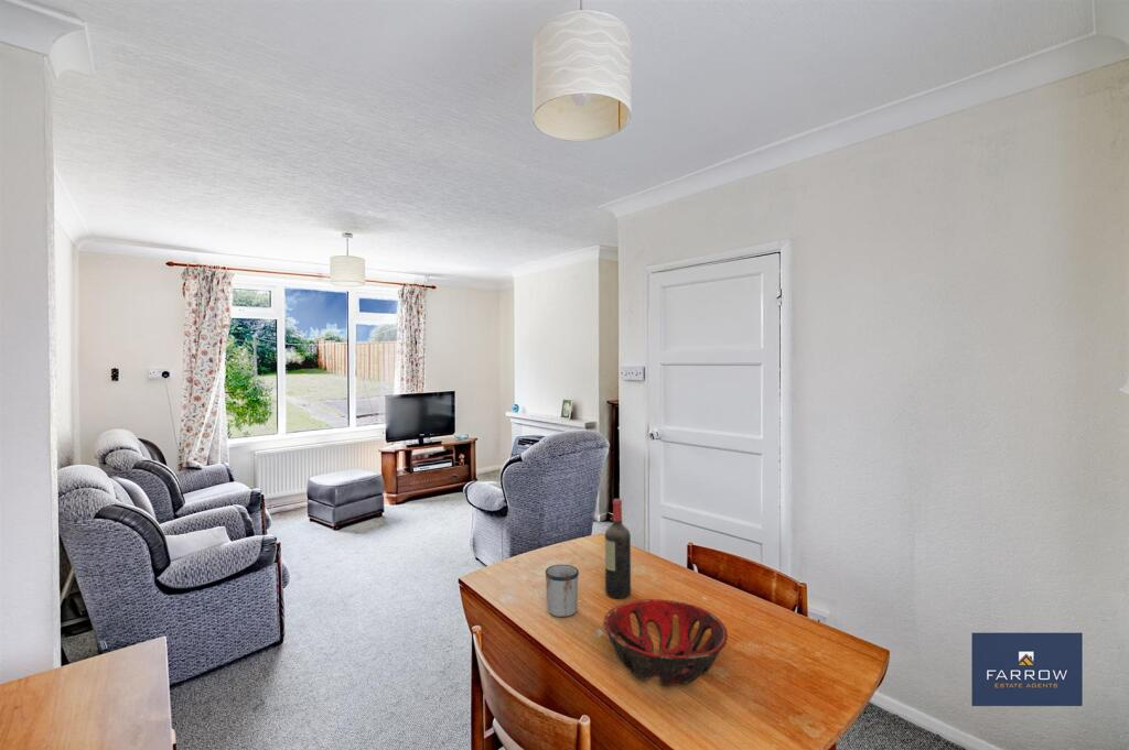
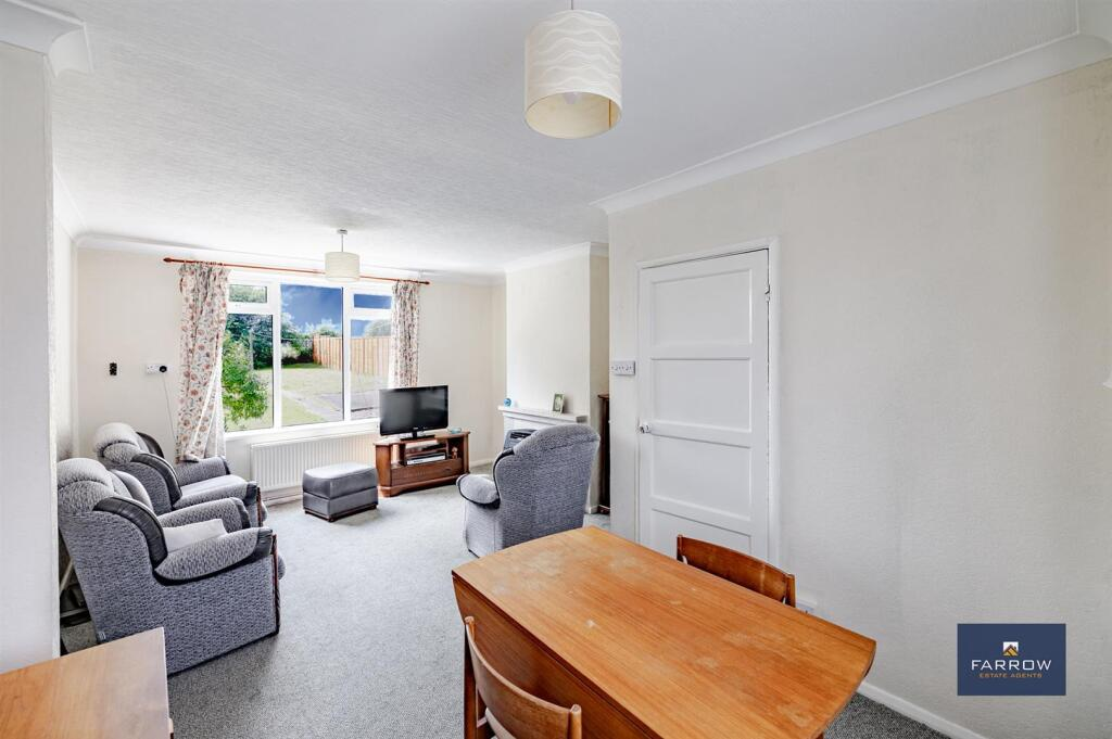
- decorative bowl (664, 642)
- wine bottle (617, 546)
- mug (561, 588)
